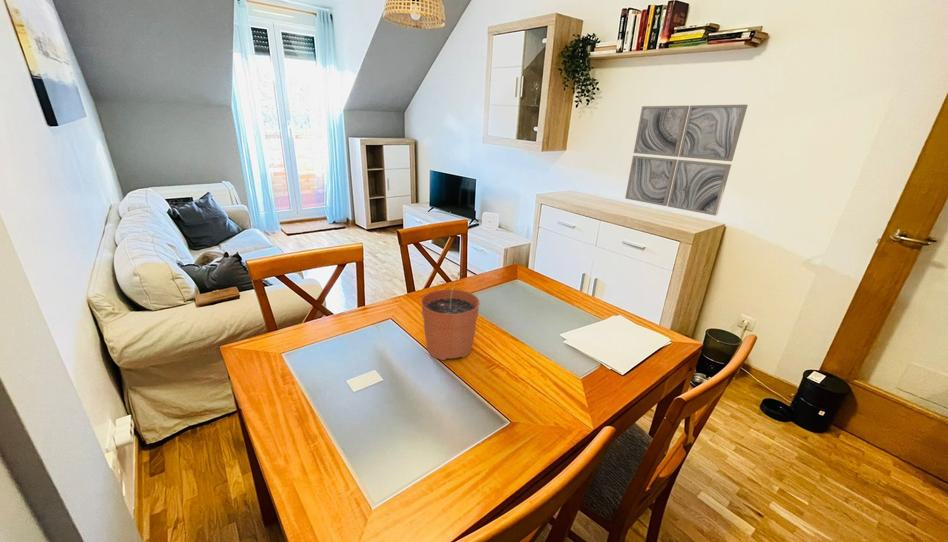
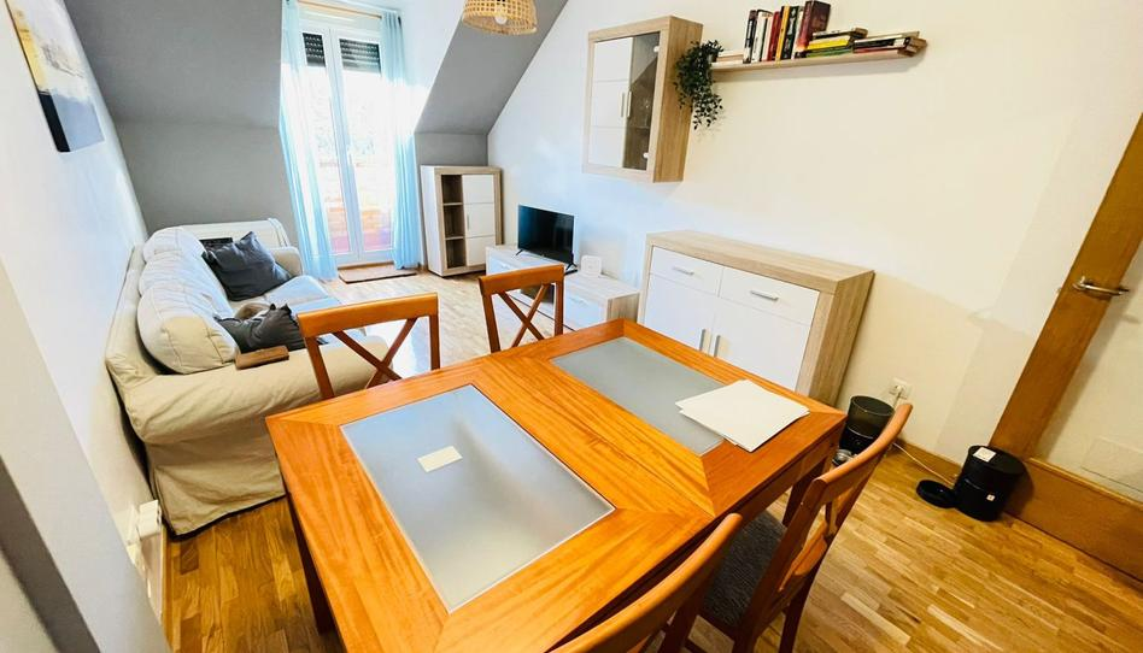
- wall art (677, 156)
- plant pot (450, 313)
